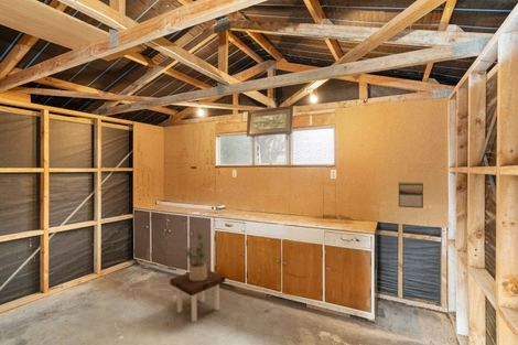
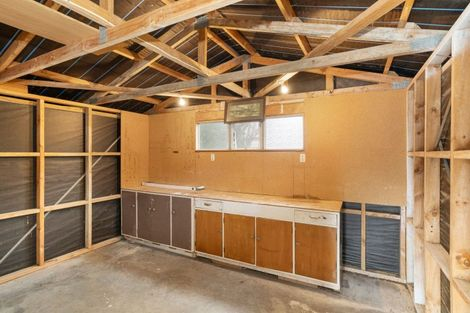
- side table (197, 292)
- calendar (410, 194)
- potted plant (194, 256)
